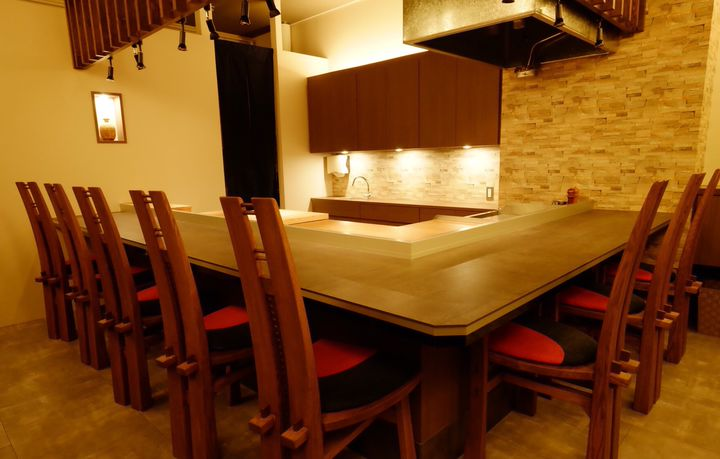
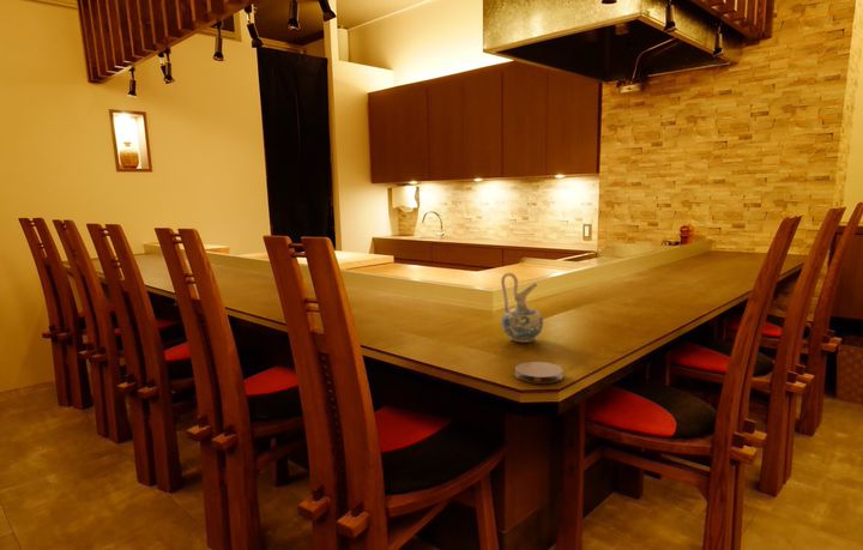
+ coaster (538, 371)
+ ceramic pitcher (521, 306)
